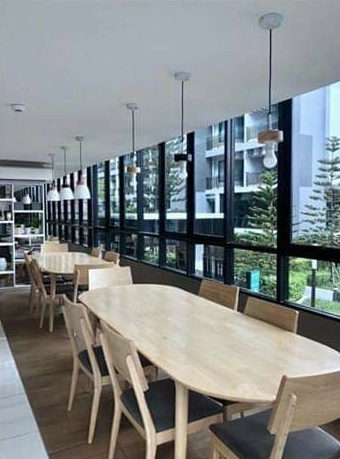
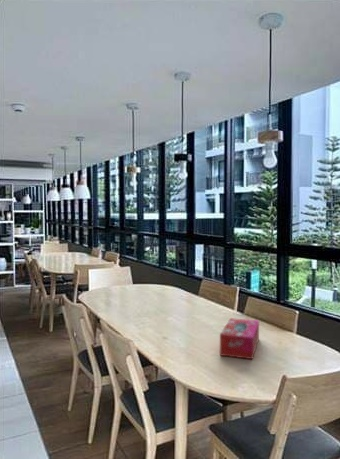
+ tissue box (240, 336)
